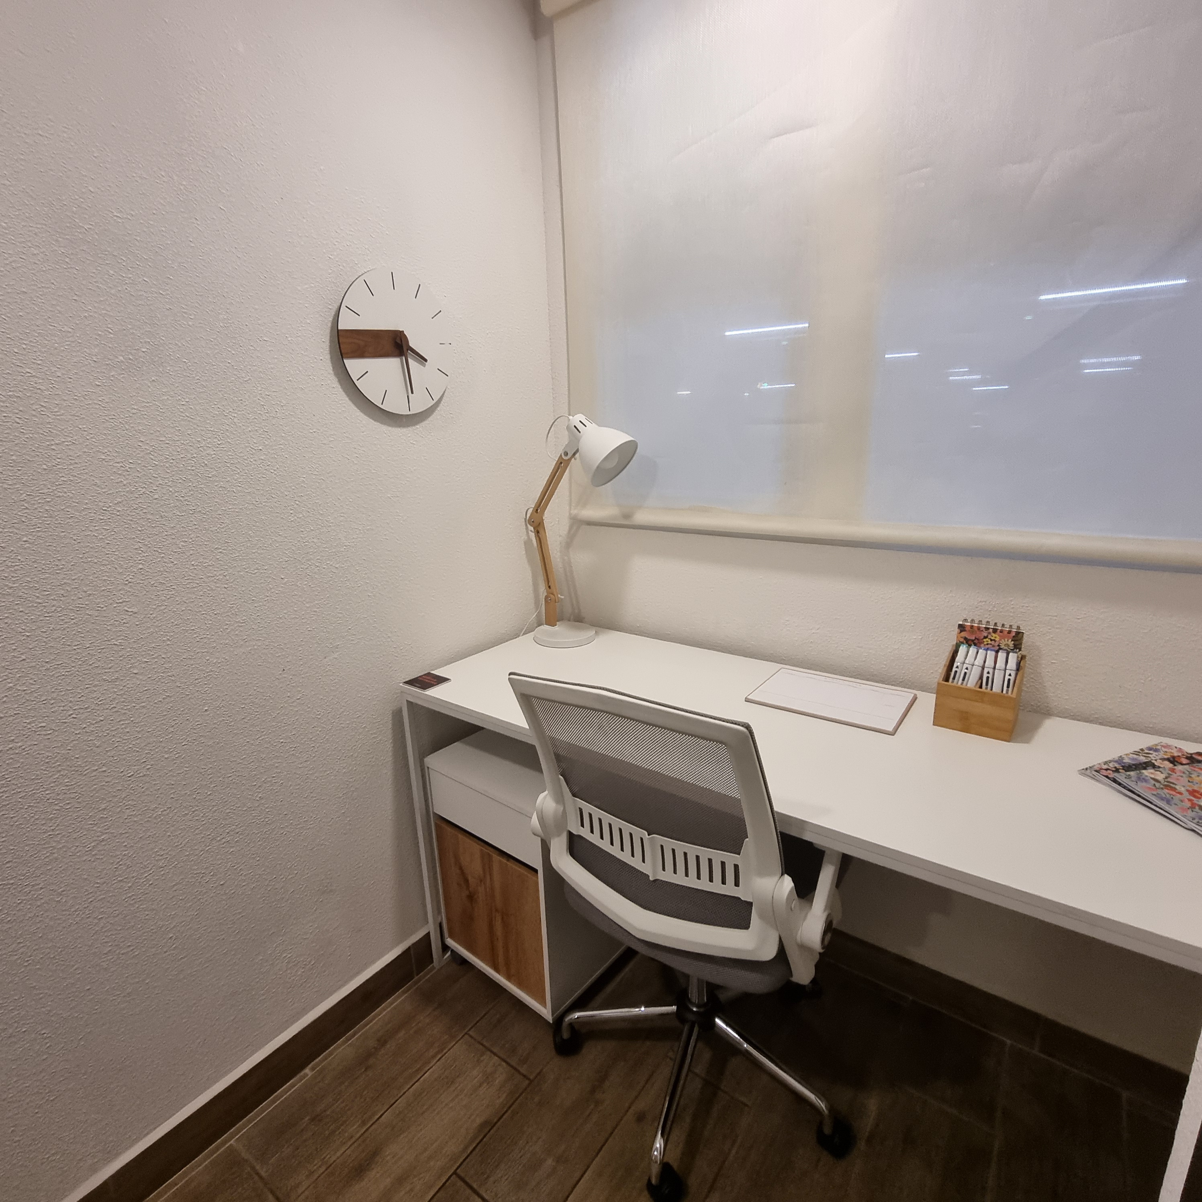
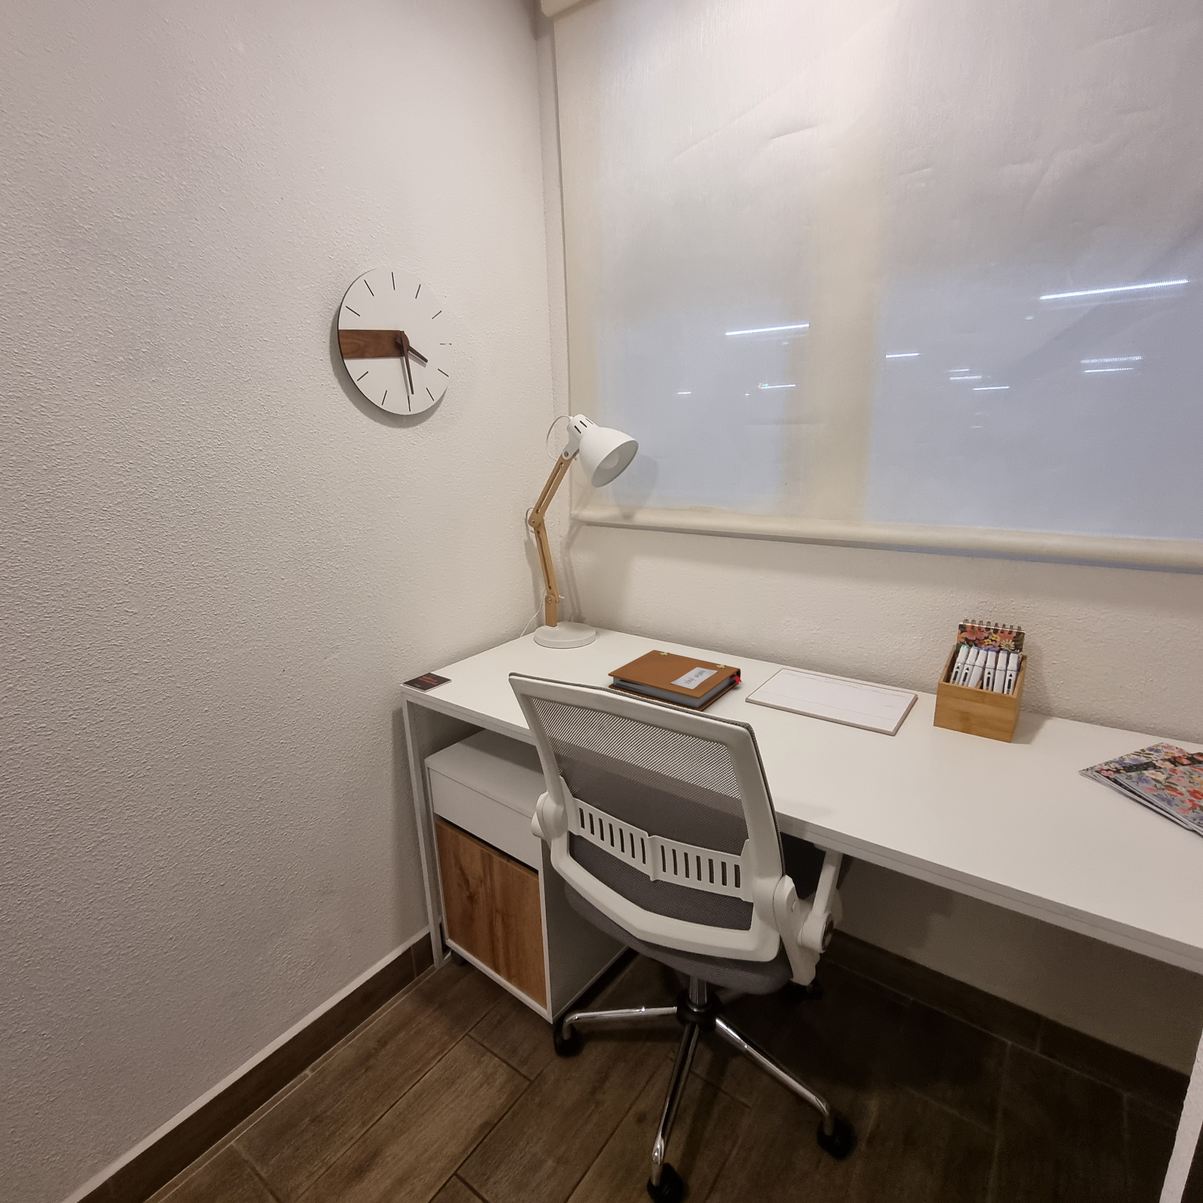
+ notebook (678, 678)
